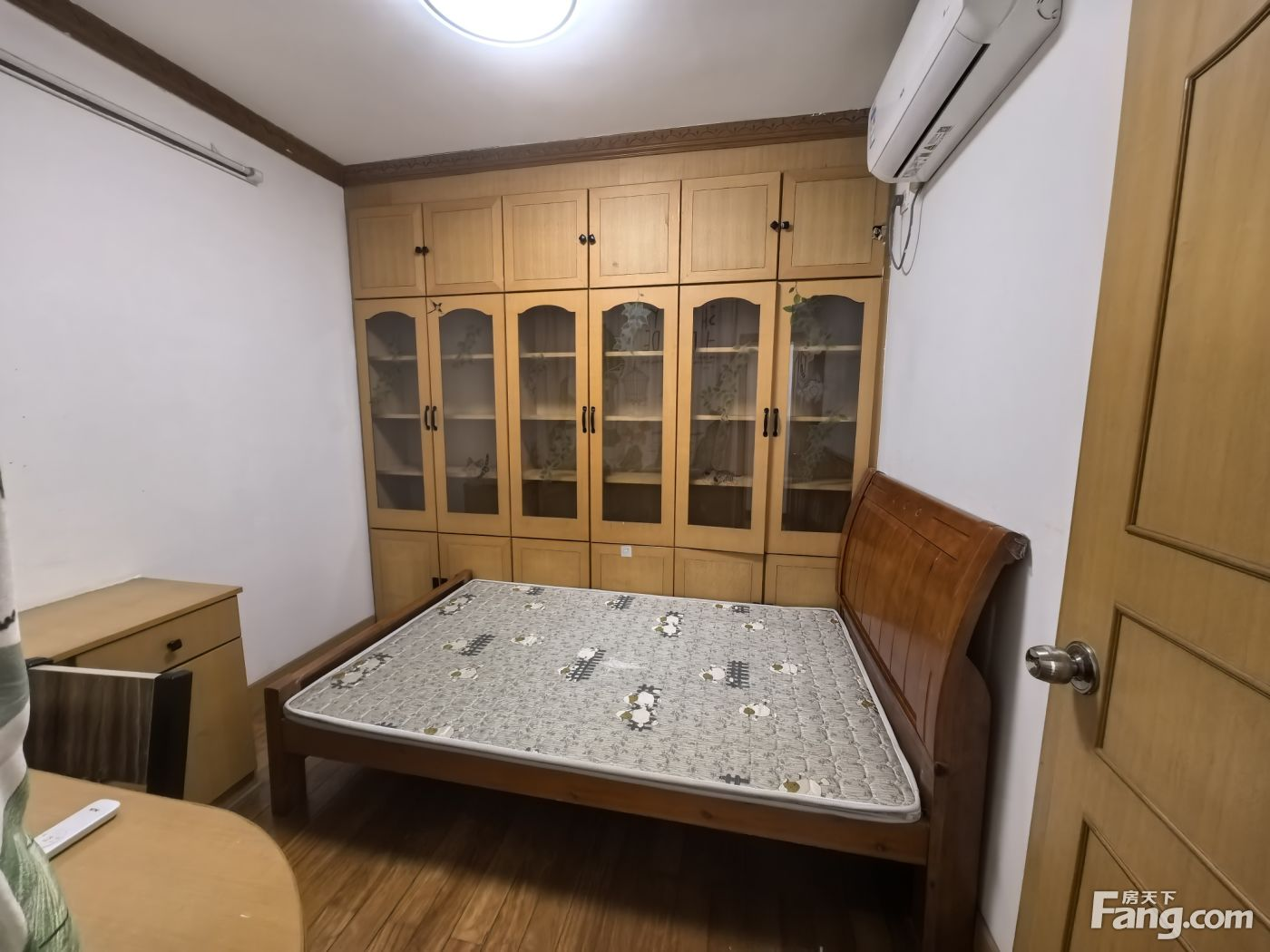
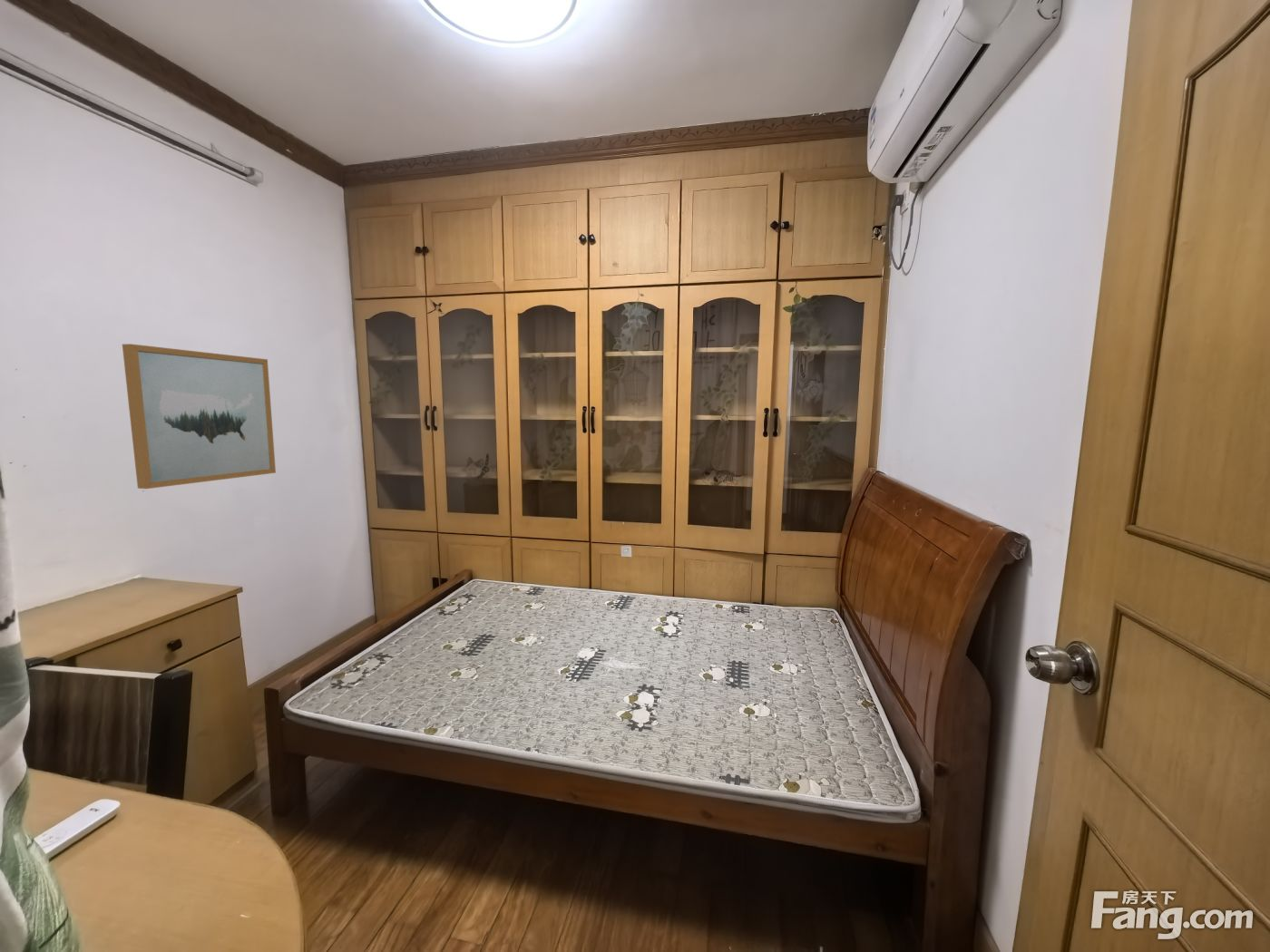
+ wall art (209, 417)
